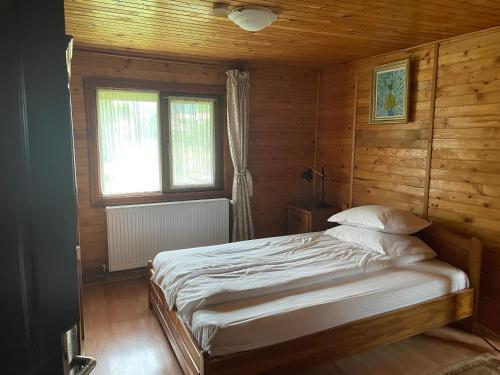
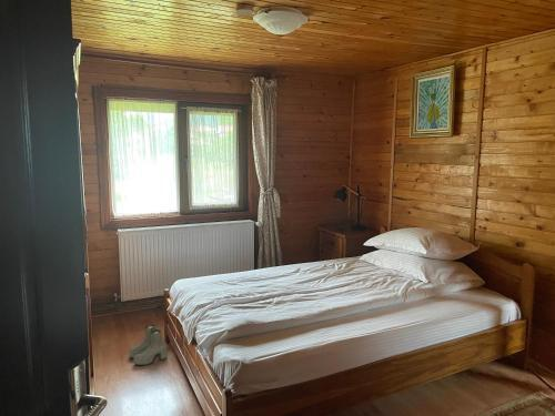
+ boots (148, 343)
